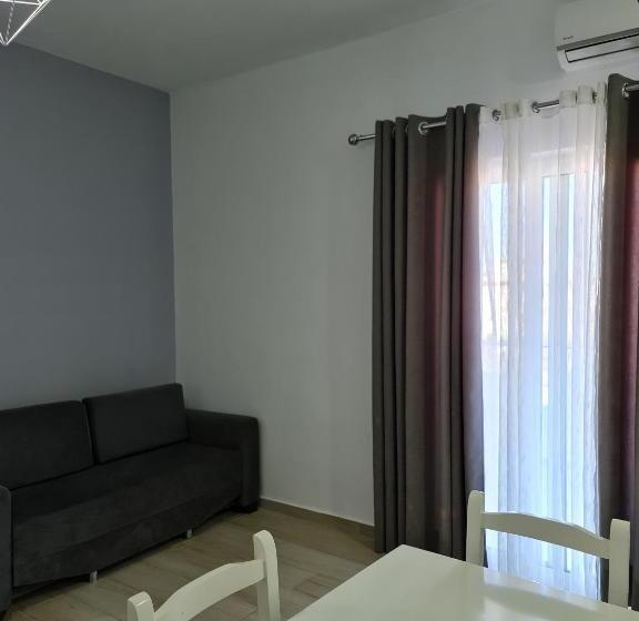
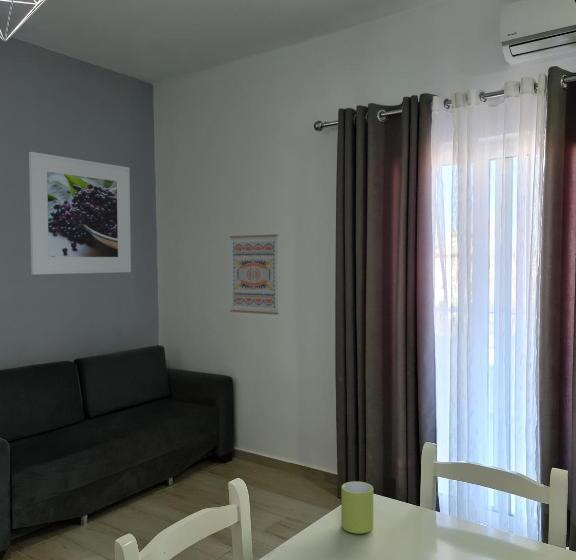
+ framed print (84, 216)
+ mug (356, 504)
+ wall art (253, 274)
